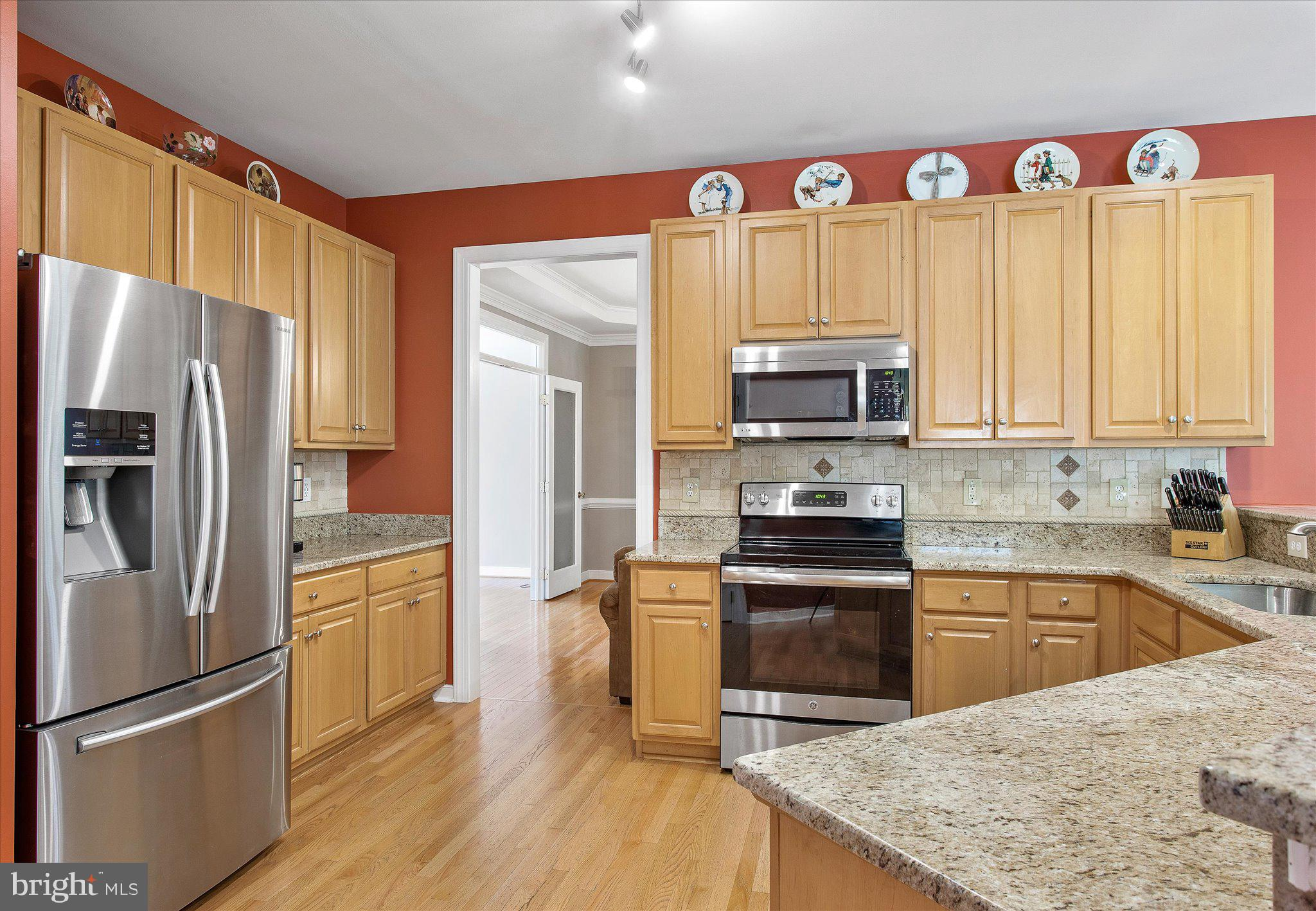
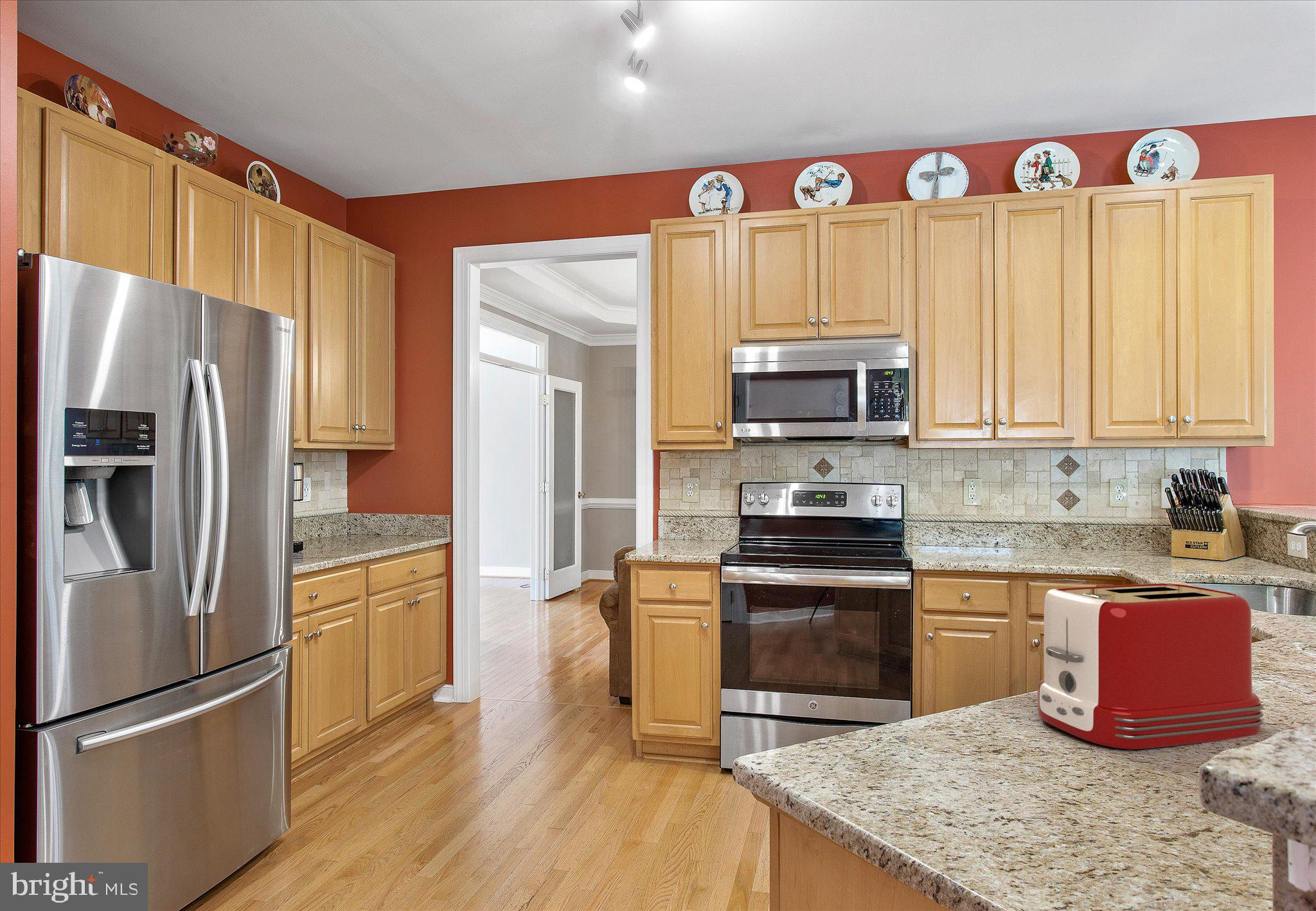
+ toaster (1144, 656)
